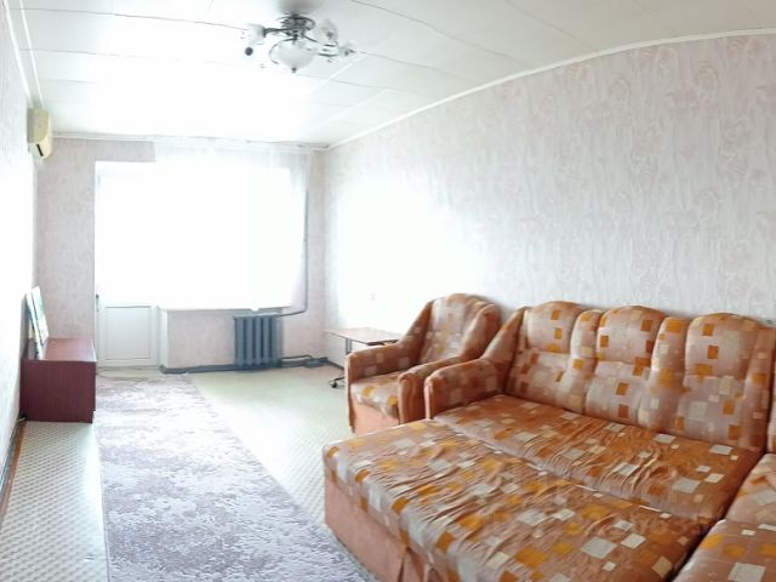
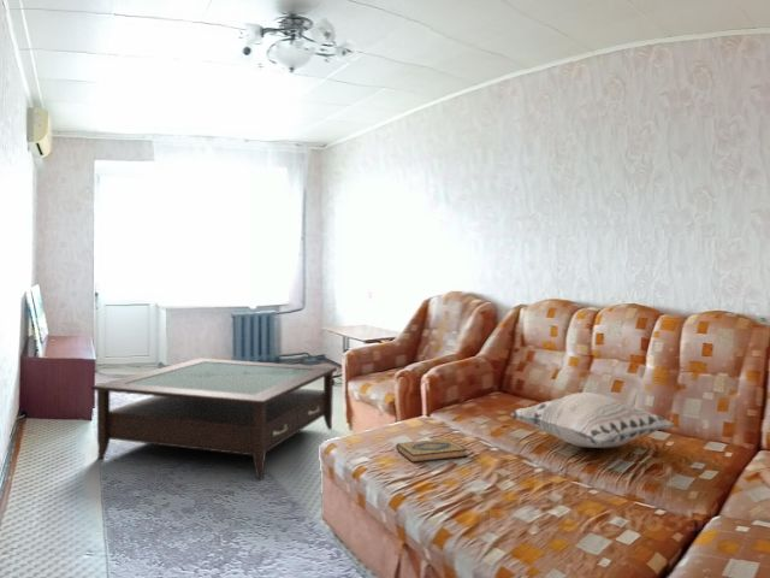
+ coffee table (225, 408)
+ hardback book (431, 449)
+ decorative pillow (590, 419)
